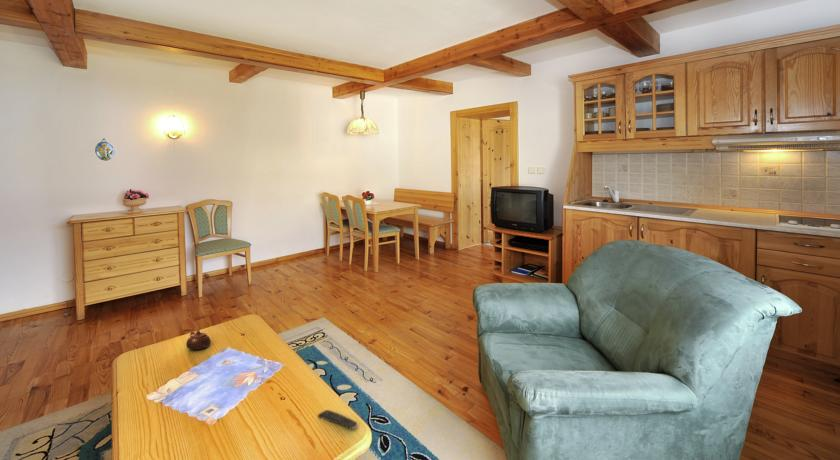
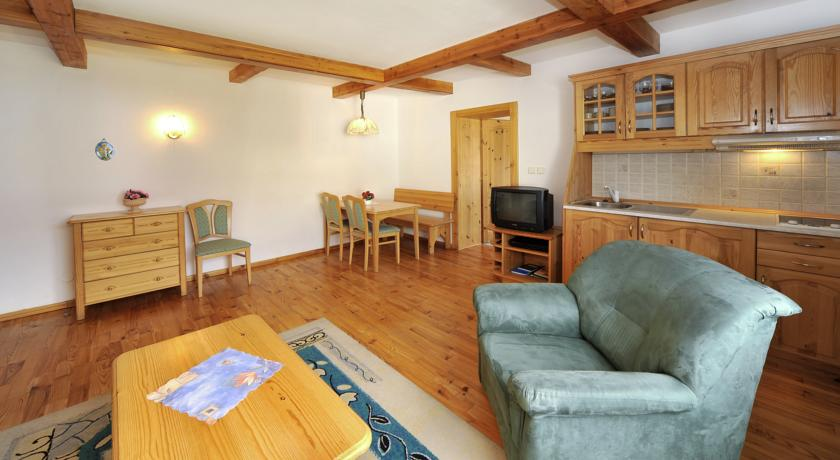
- teapot (198, 338)
- remote control (338, 419)
